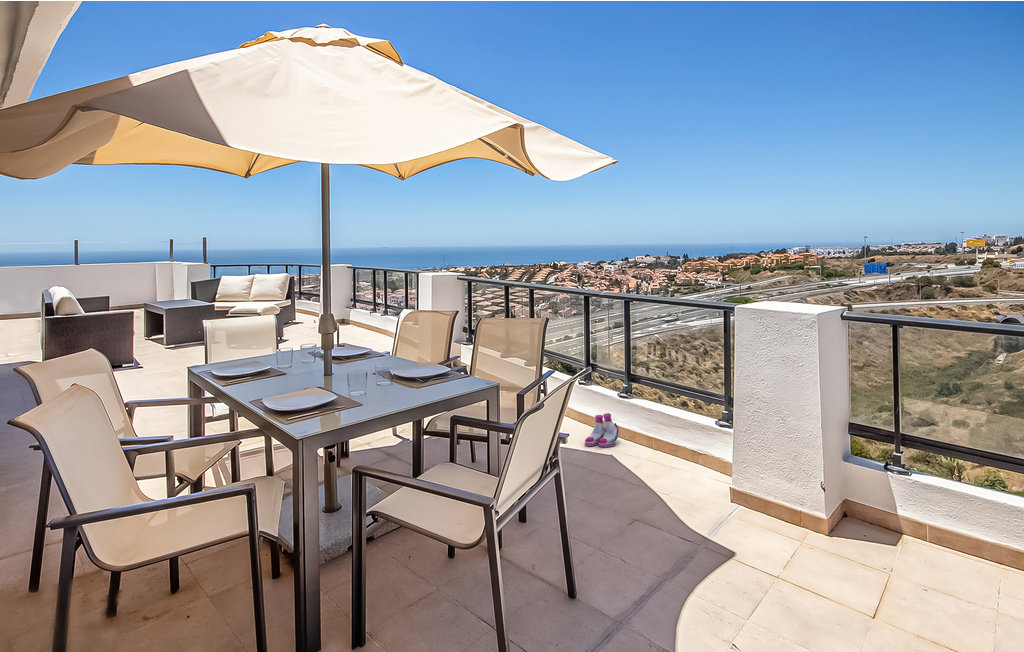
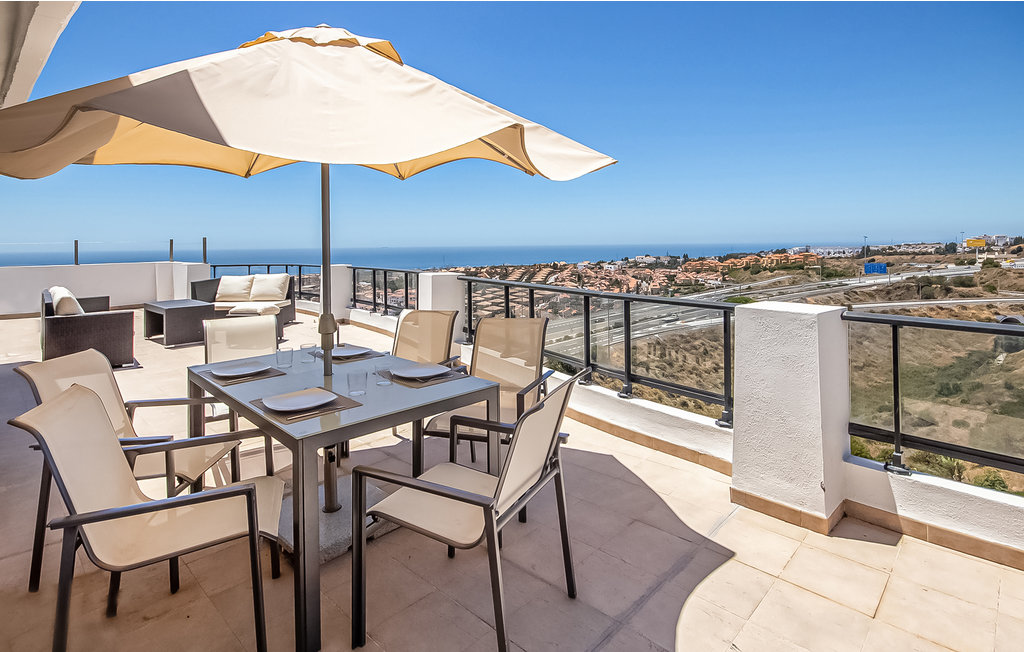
- boots (601, 428)
